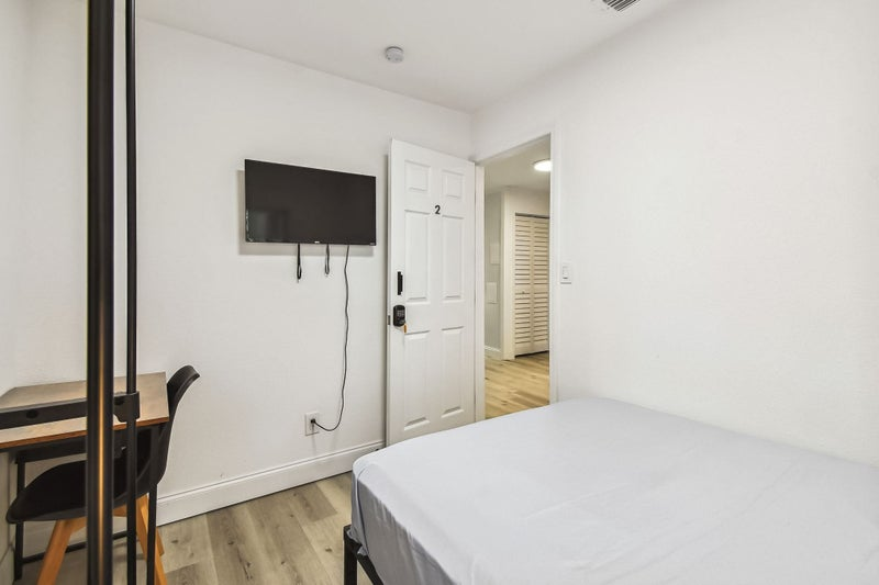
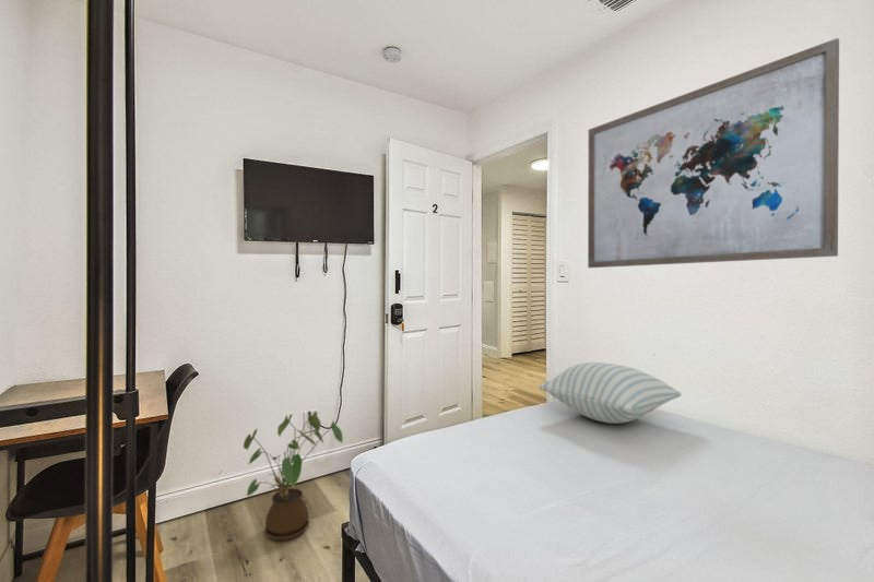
+ wall art (685, 178)
+ pillow (607, 390)
+ house plant (292, 476)
